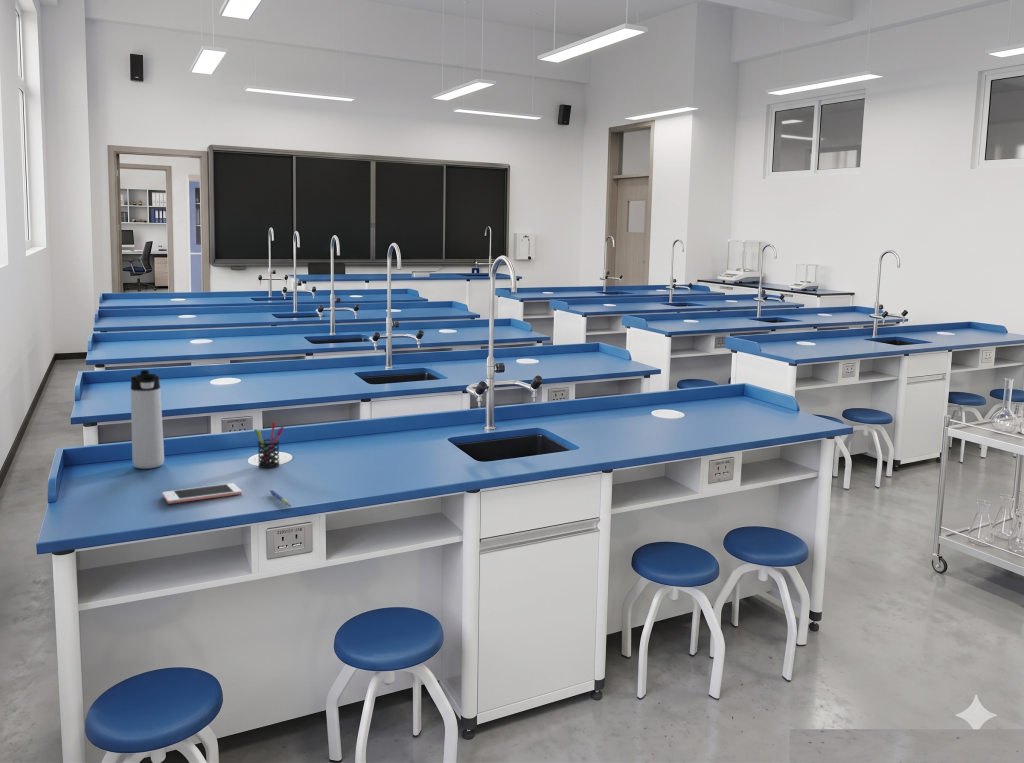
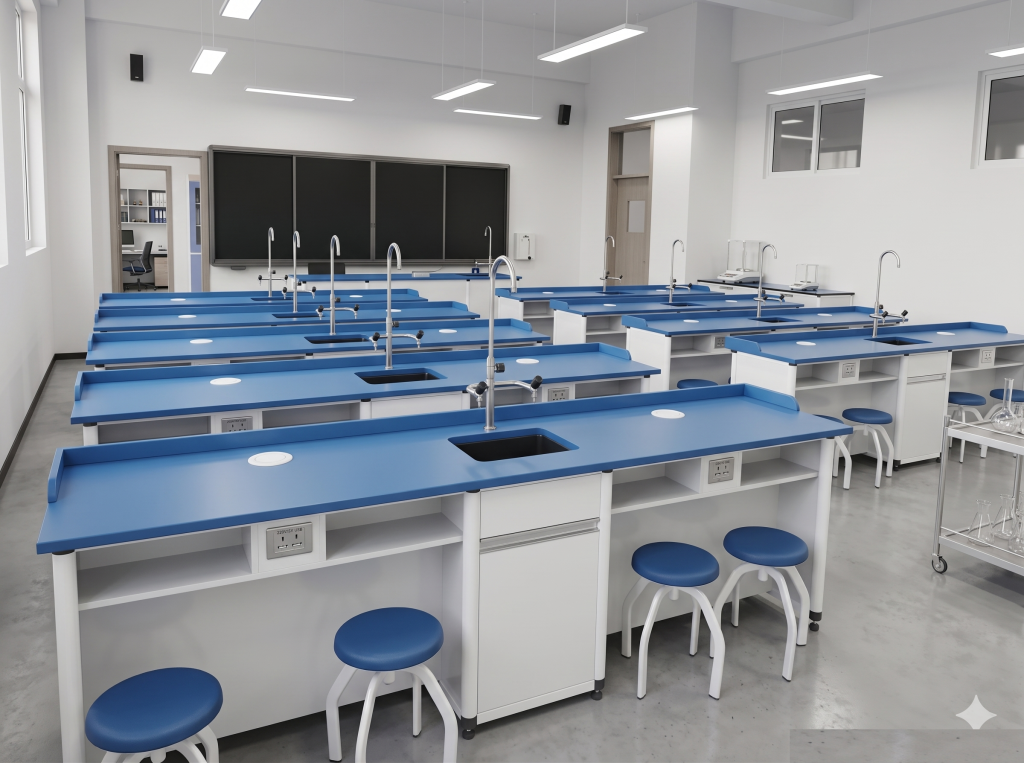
- pen holder (267, 444)
- cell phone (202, 493)
- thermos bottle (147, 419)
- pen (280, 498)
